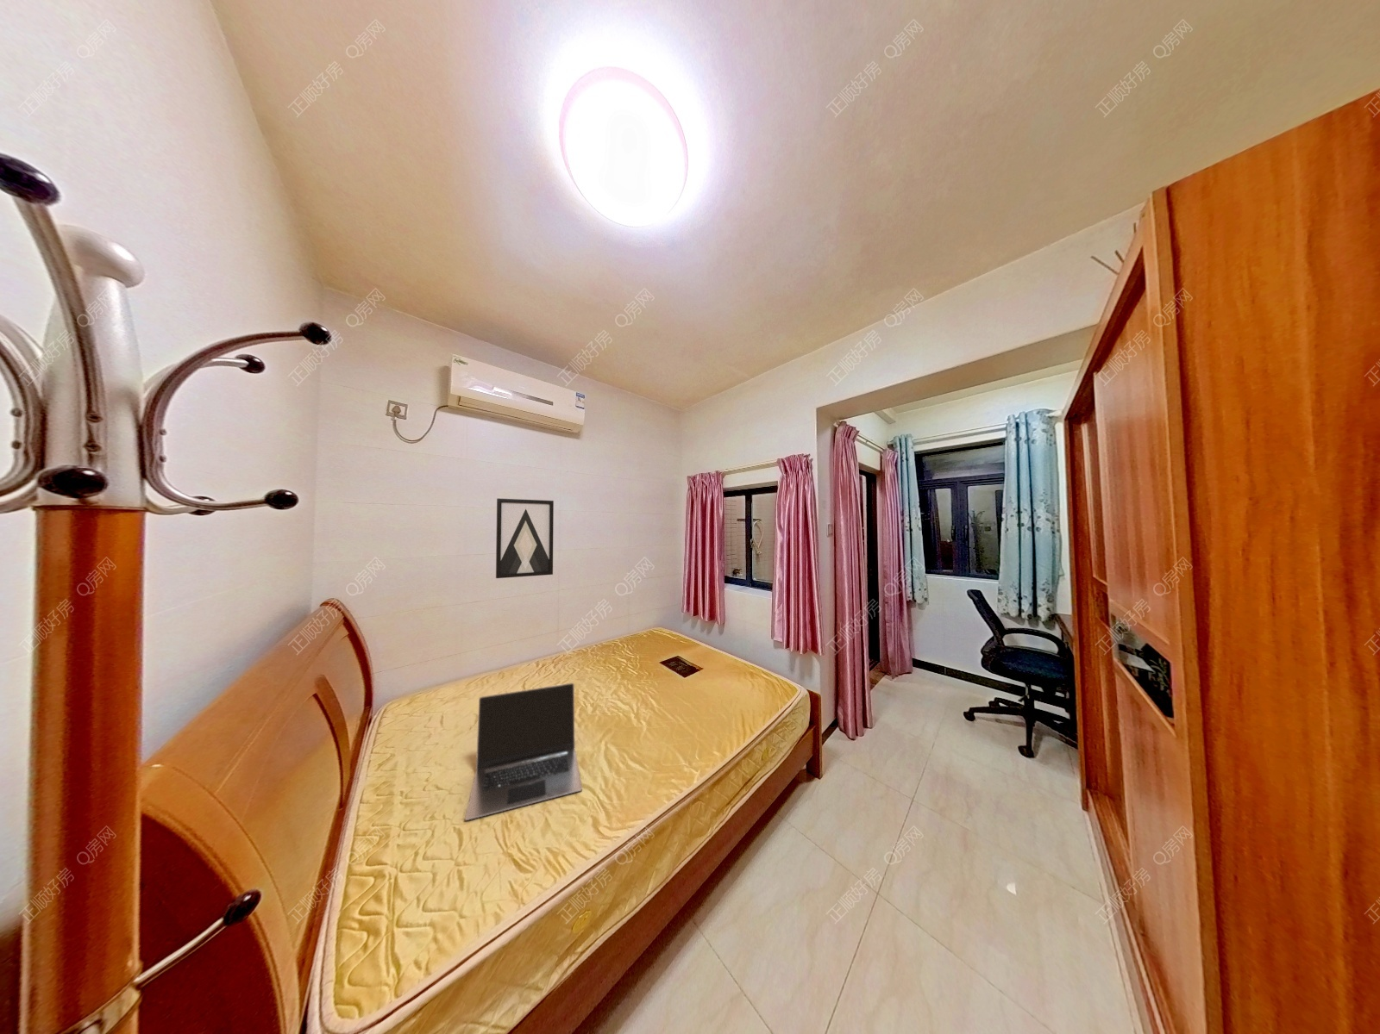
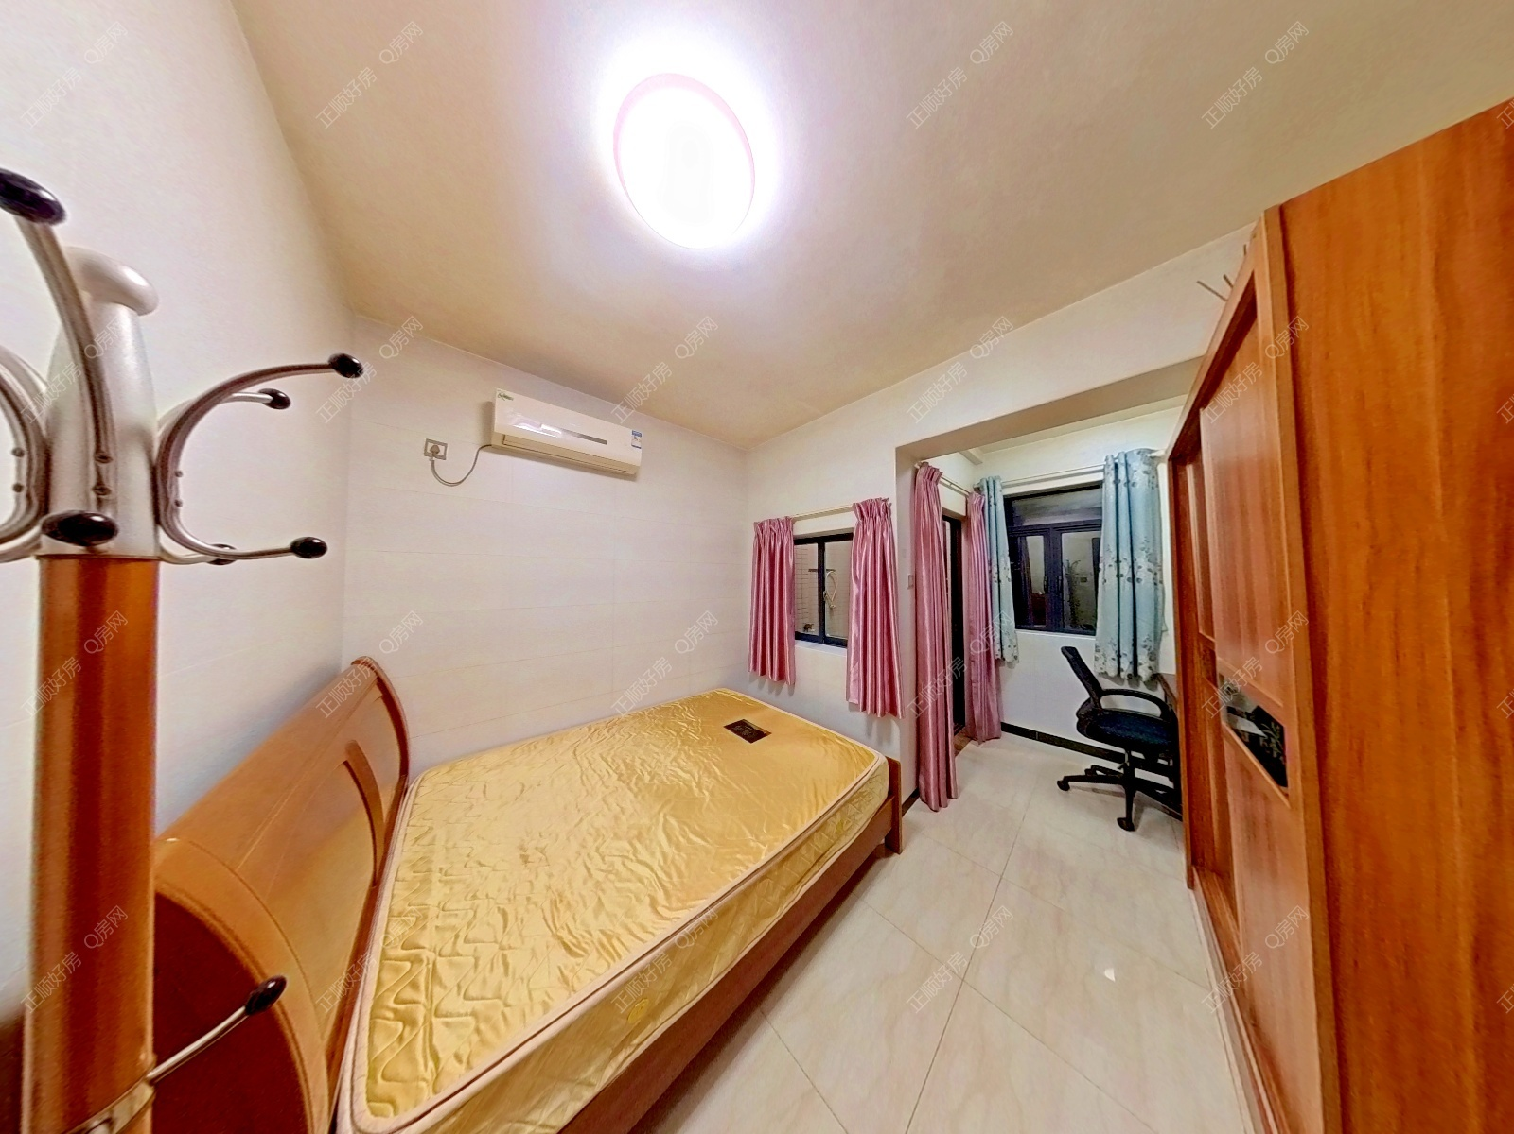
- laptop (527, 741)
- wall art (525, 538)
